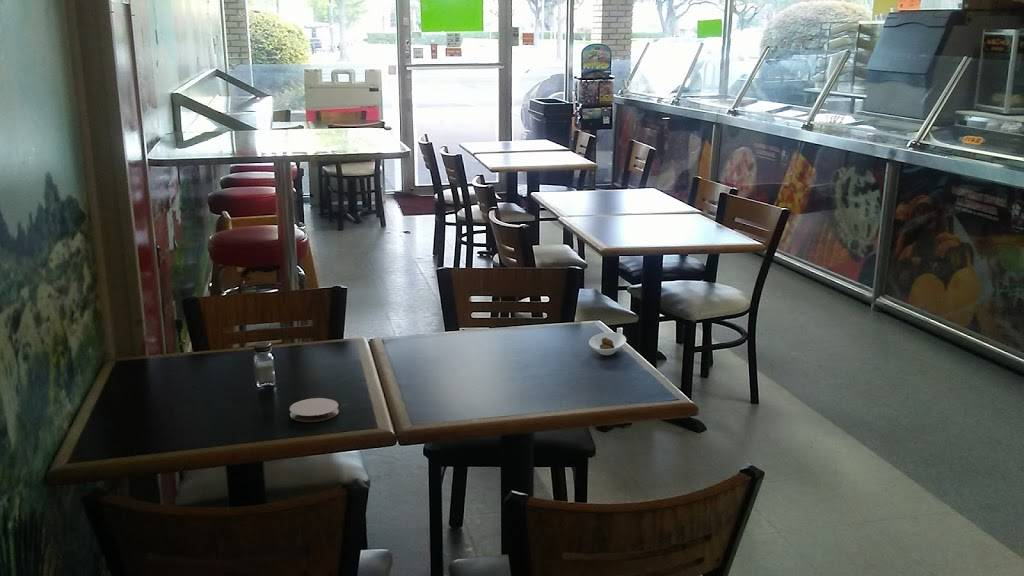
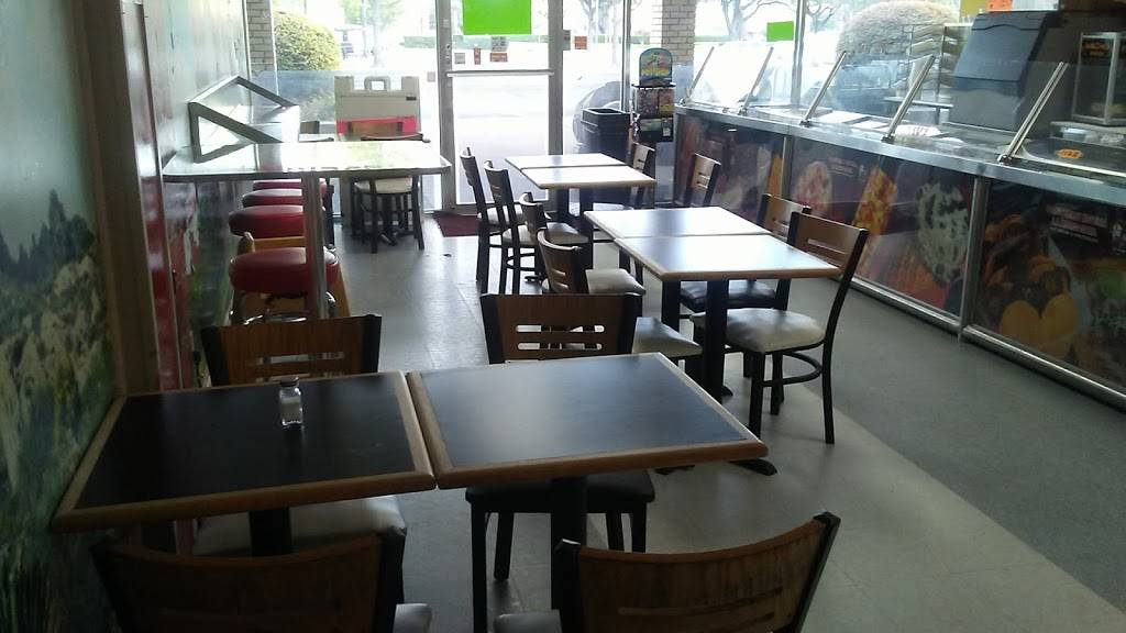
- coaster (314, 409)
- saucer (607, 344)
